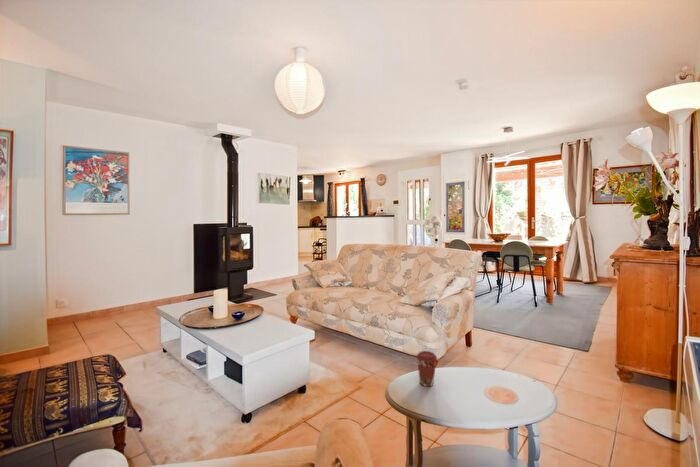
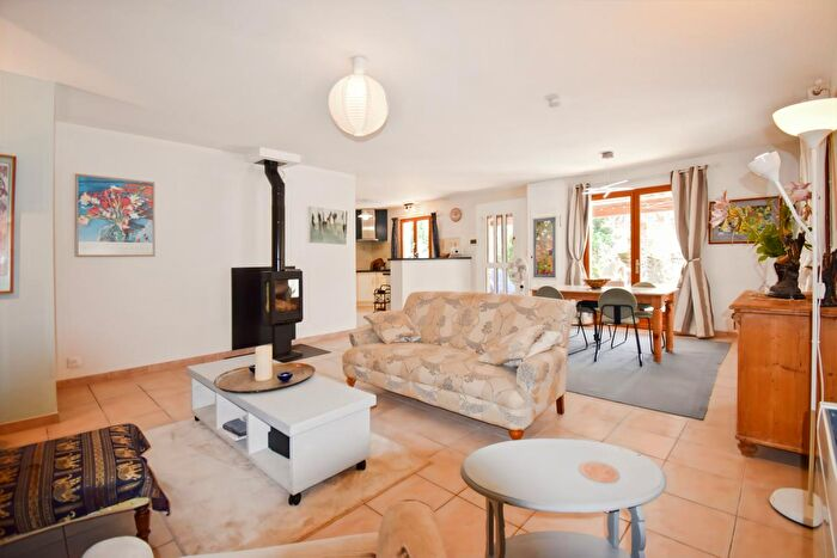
- coffee cup (426, 368)
